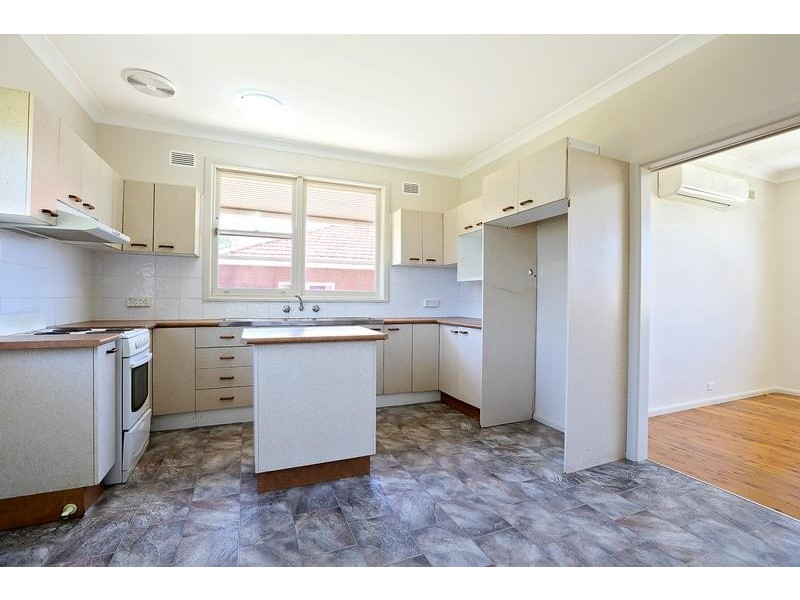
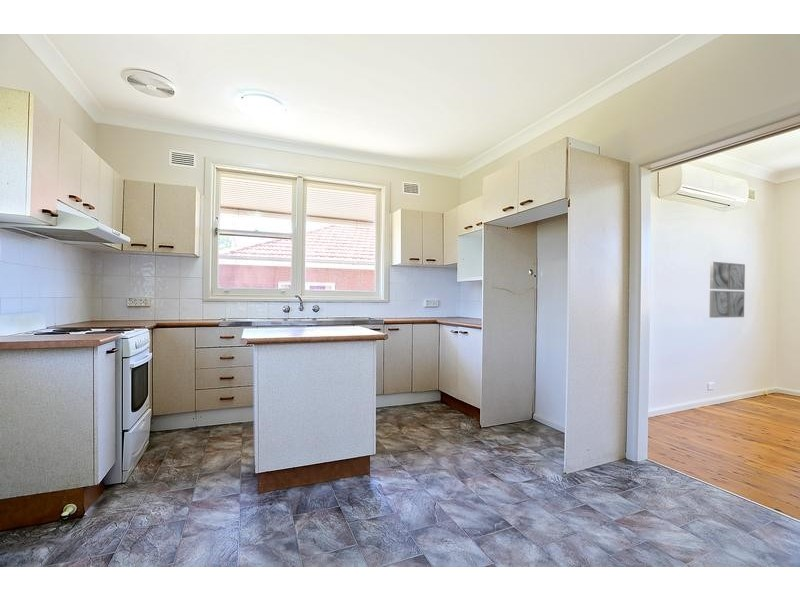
+ wall art (727, 289)
